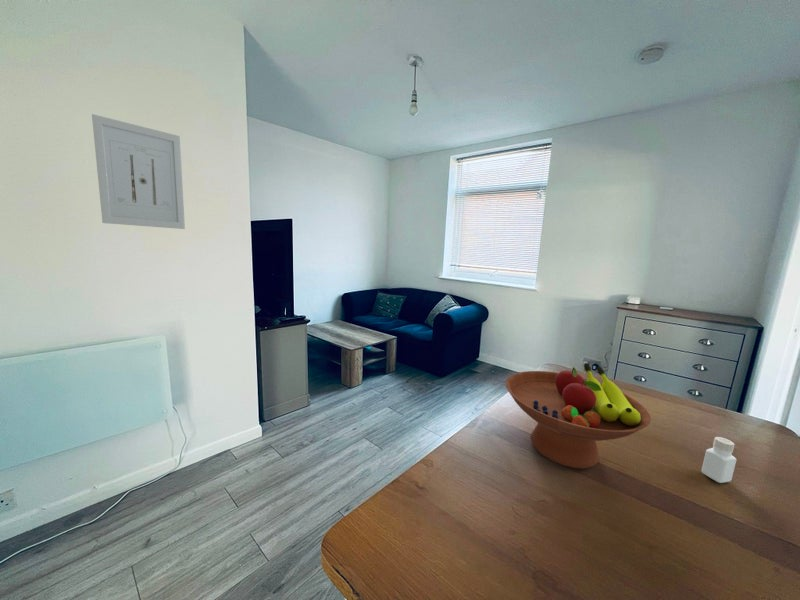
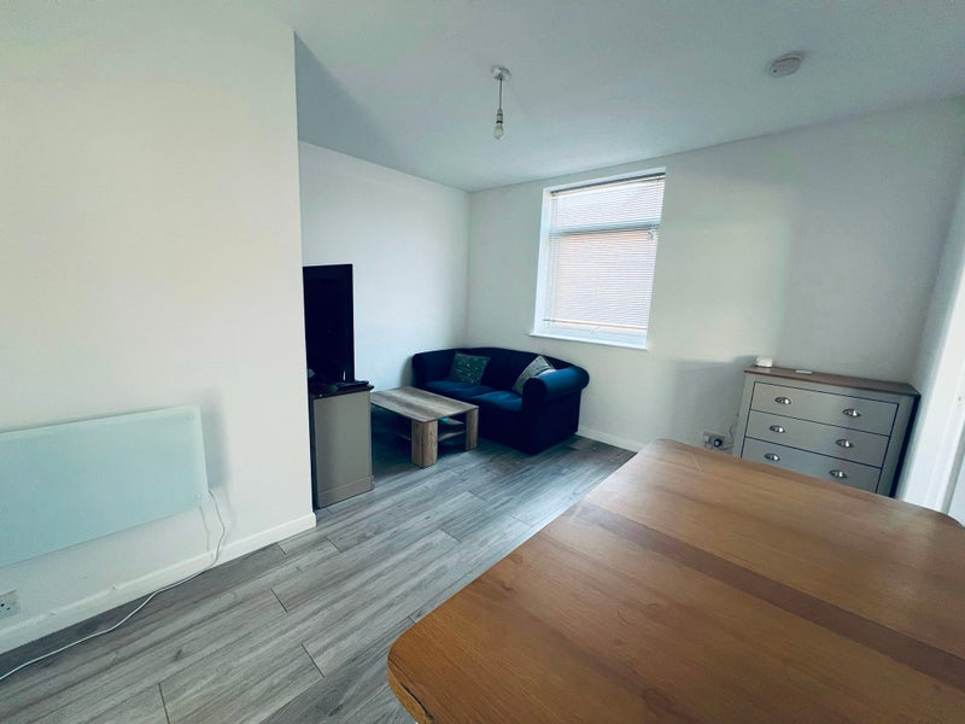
- fruit bowl (568, 412)
- pepper shaker (719, 459)
- wall art (143, 177)
